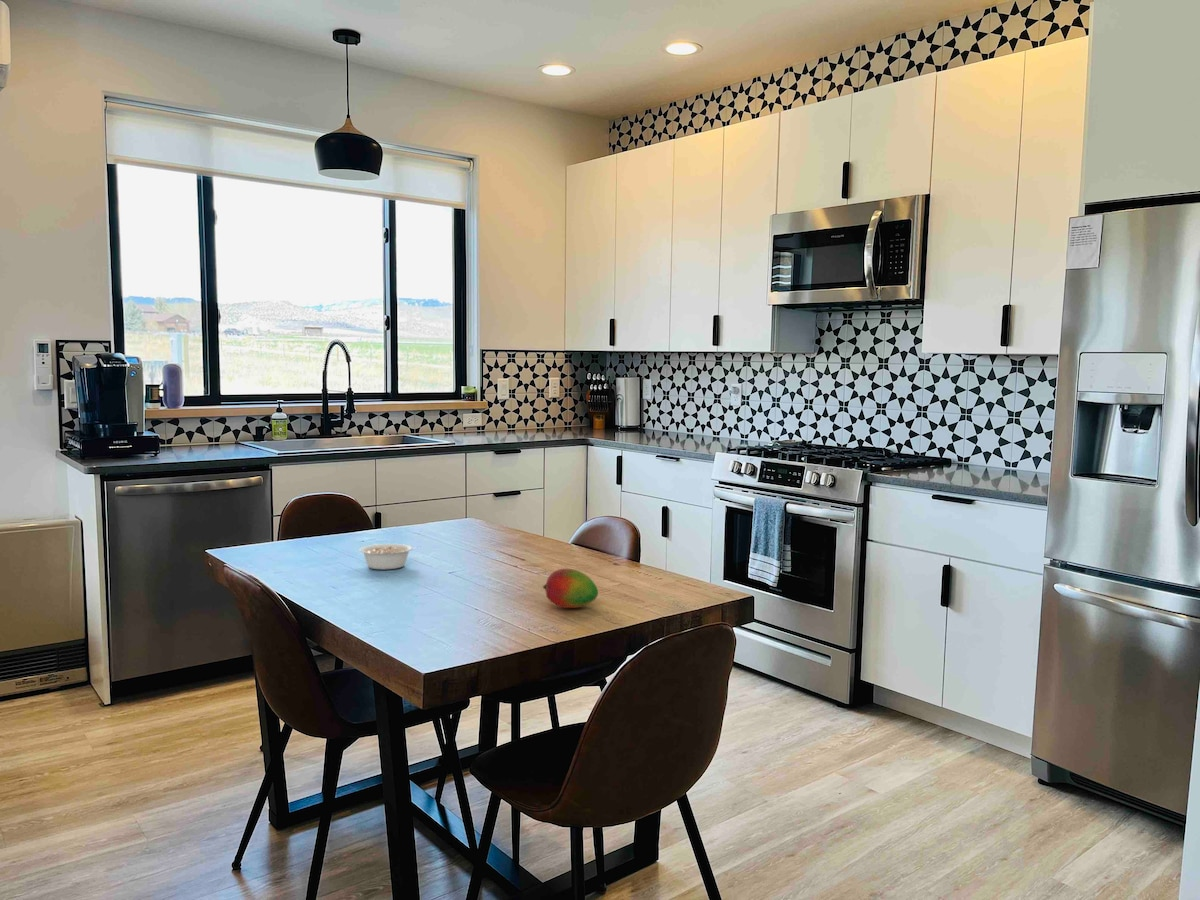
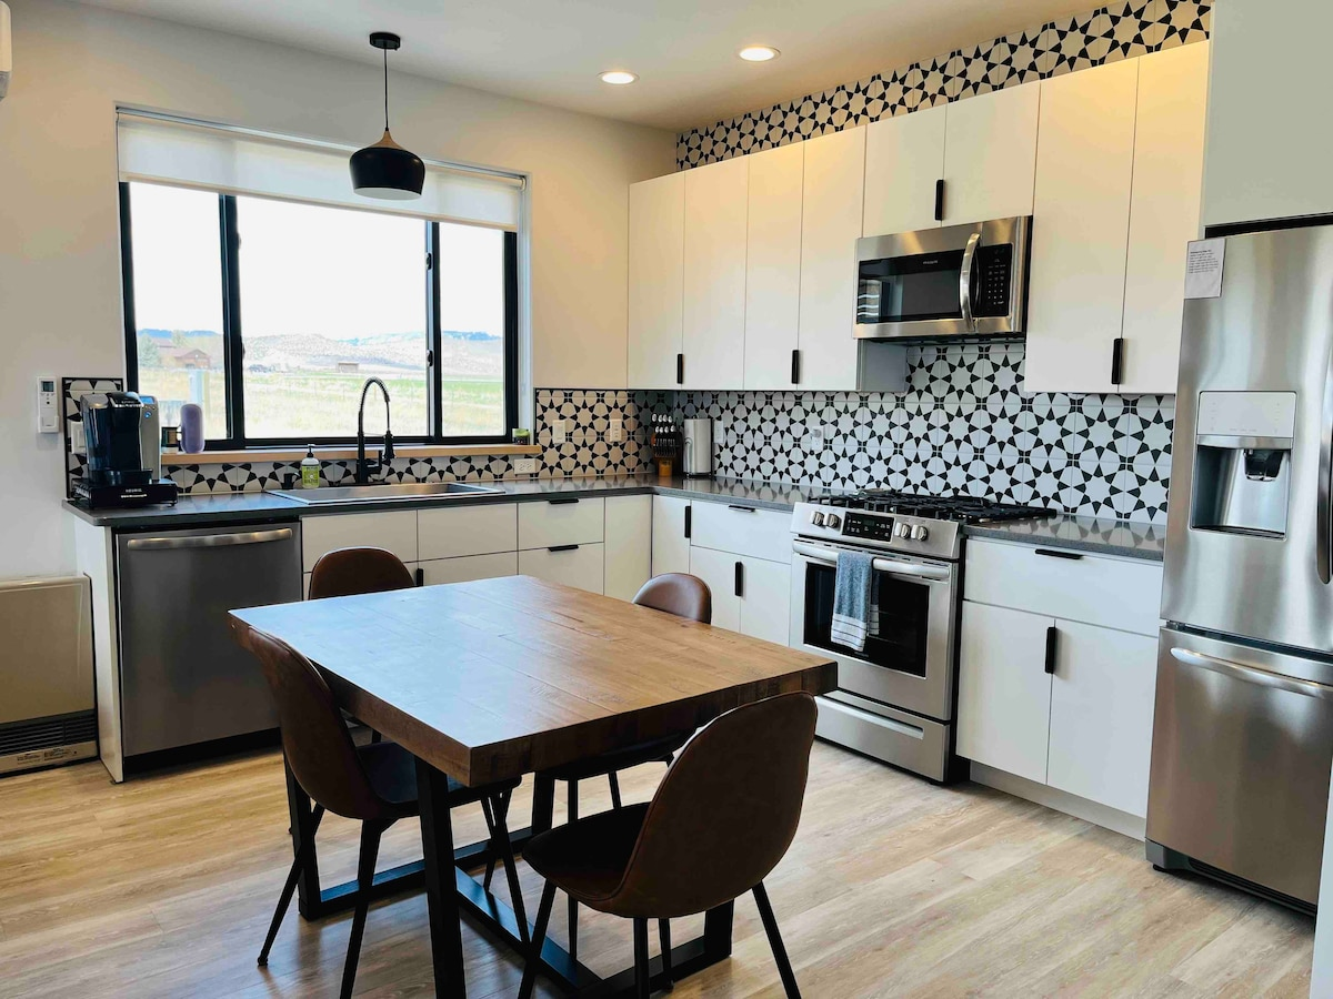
- fruit (570, 587)
- legume (388, 555)
